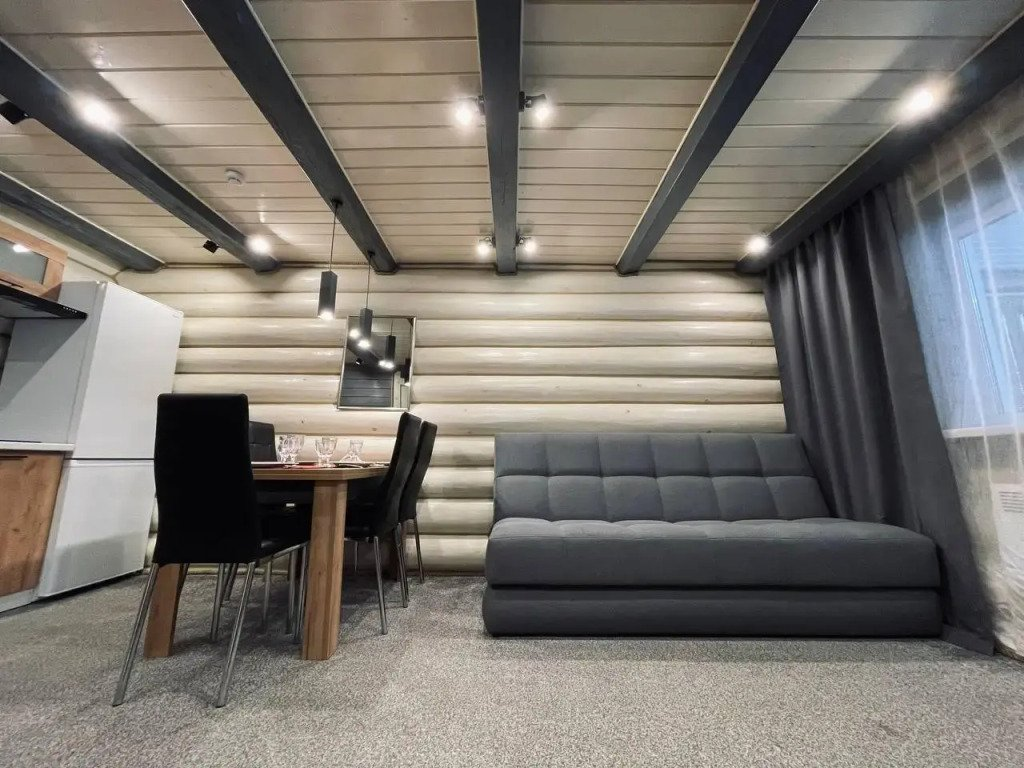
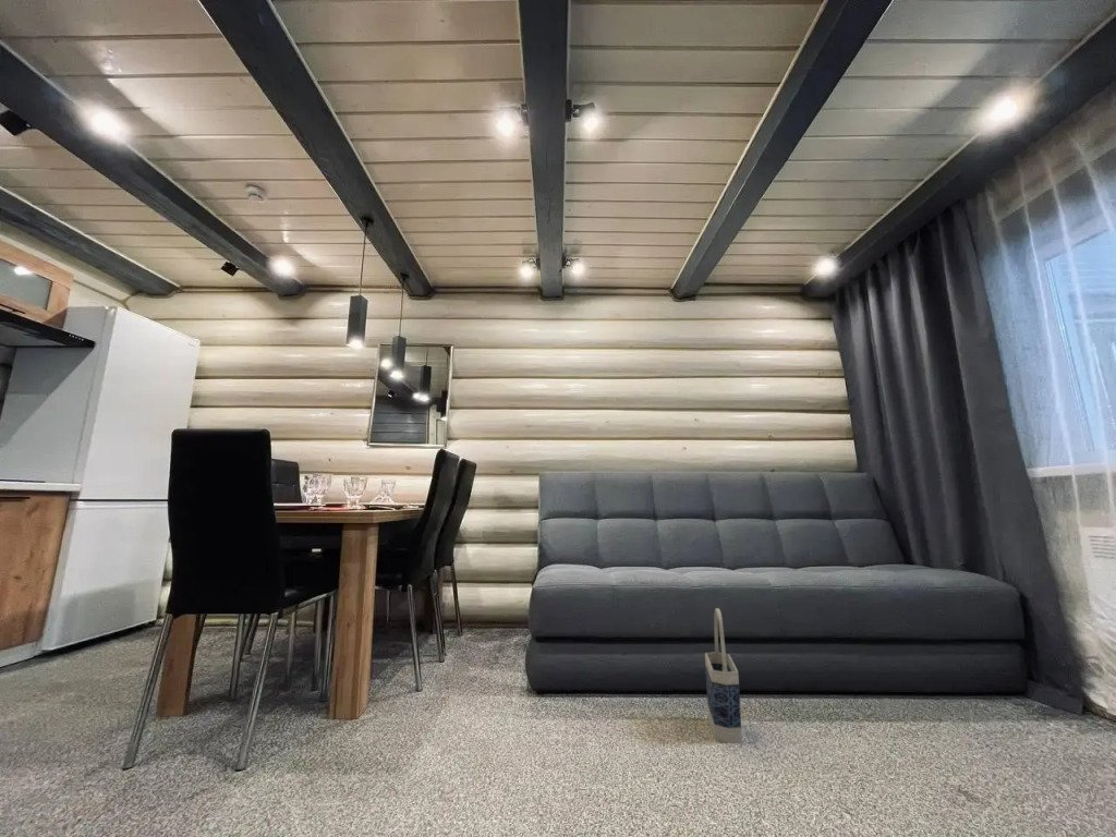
+ bag (720, 668)
